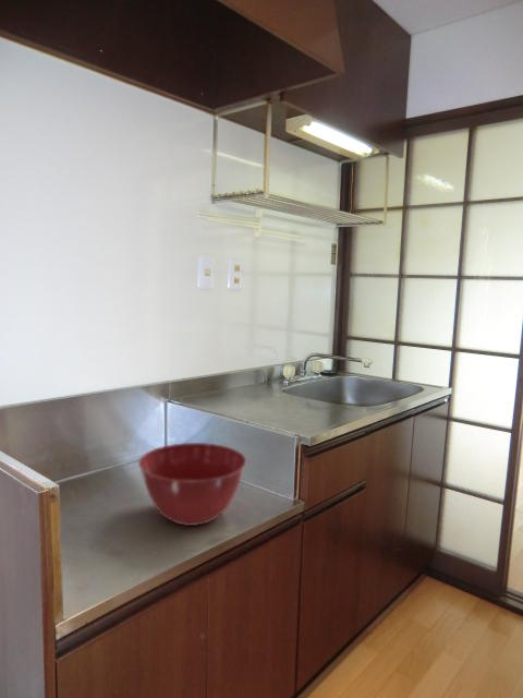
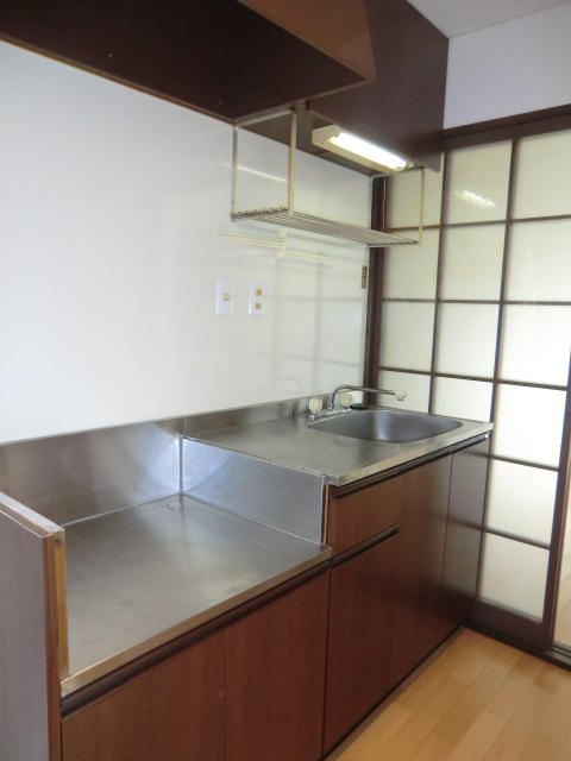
- mixing bowl (192, 486)
